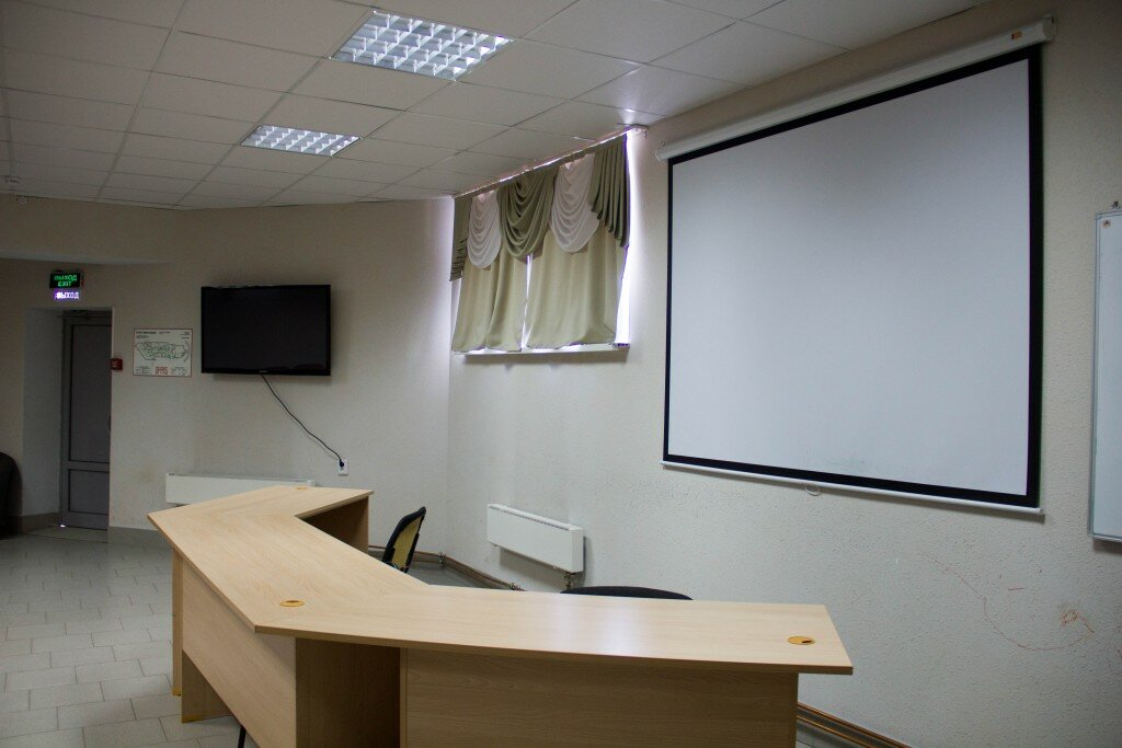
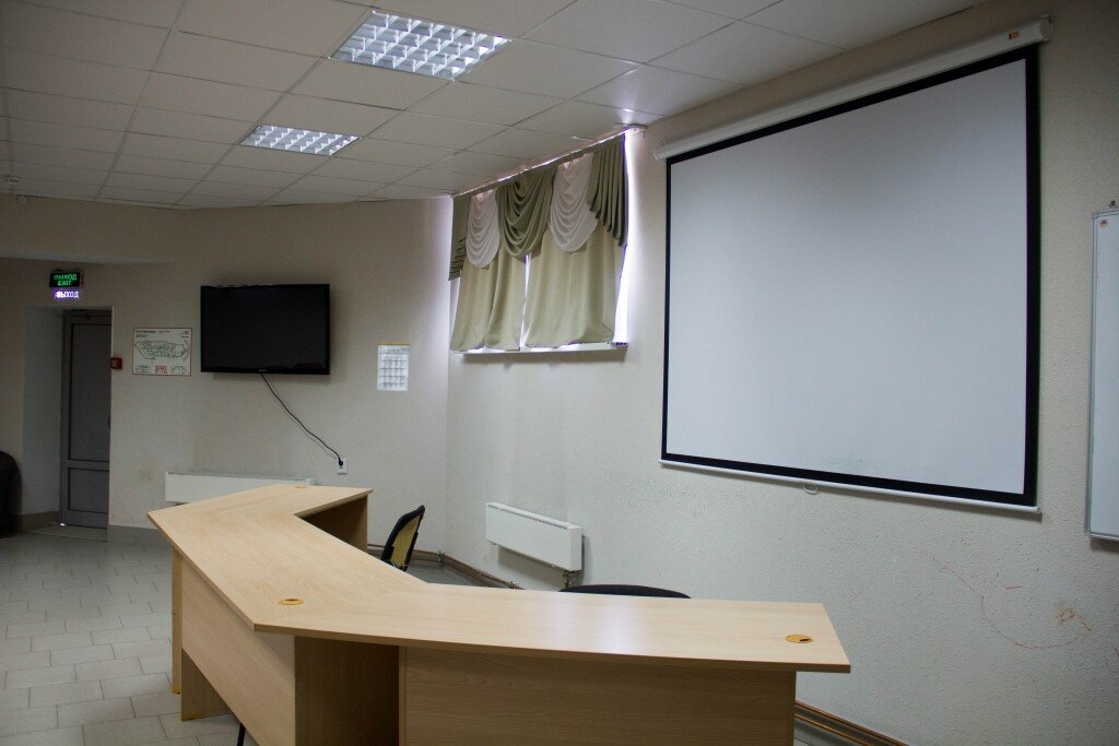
+ calendar (392, 360)
